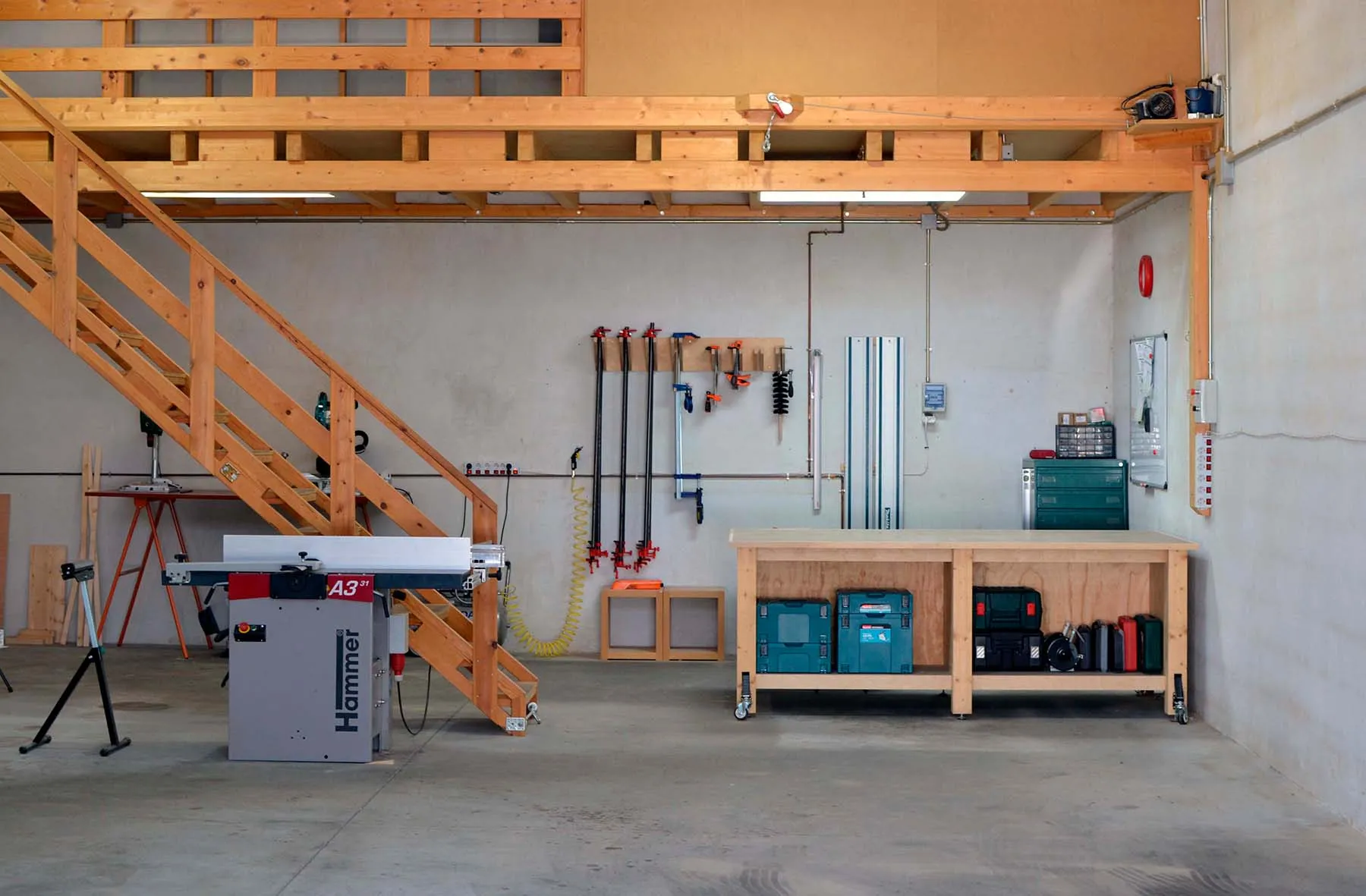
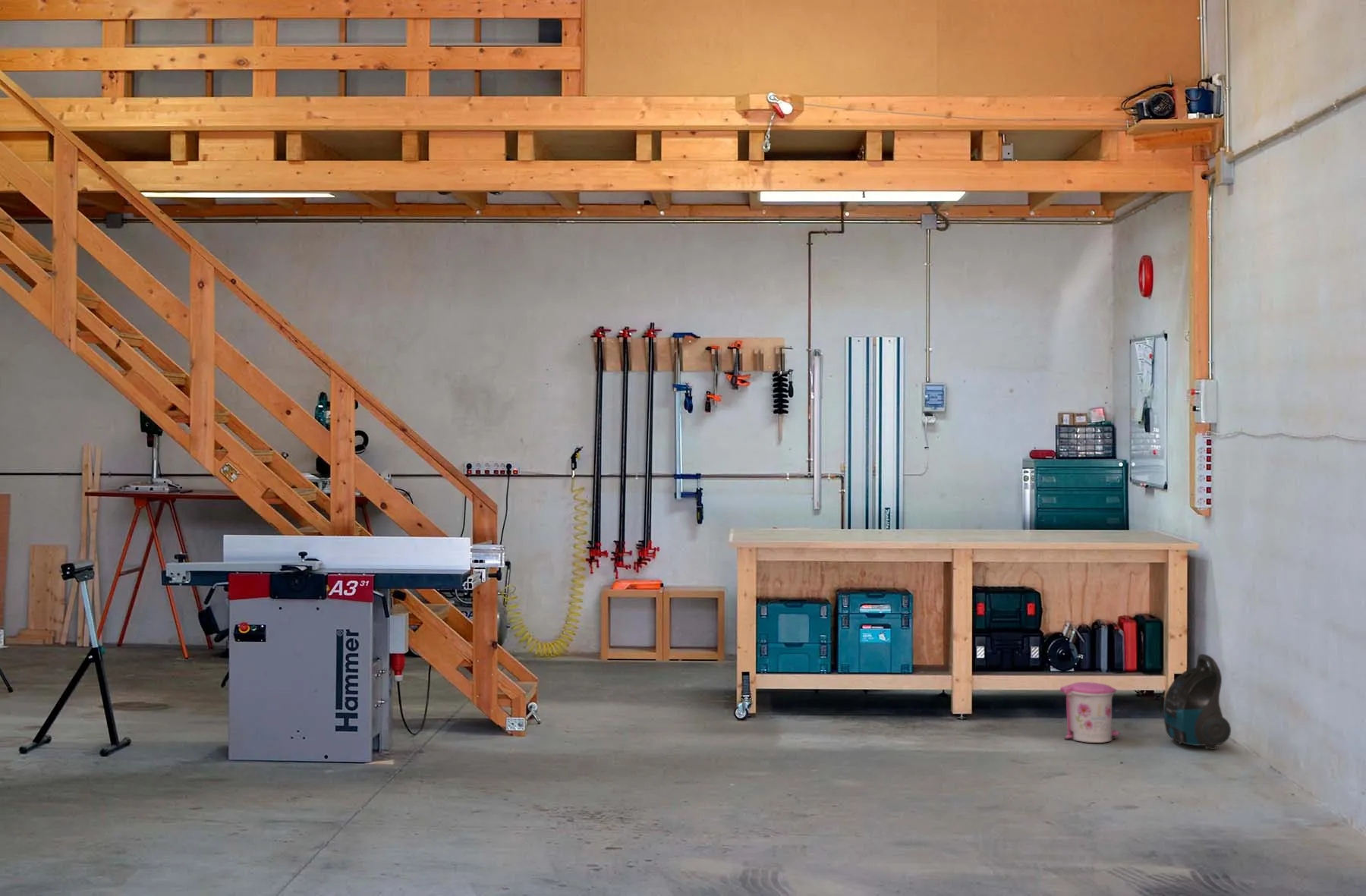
+ vacuum cleaner (1194, 699)
+ trash can (1090, 711)
